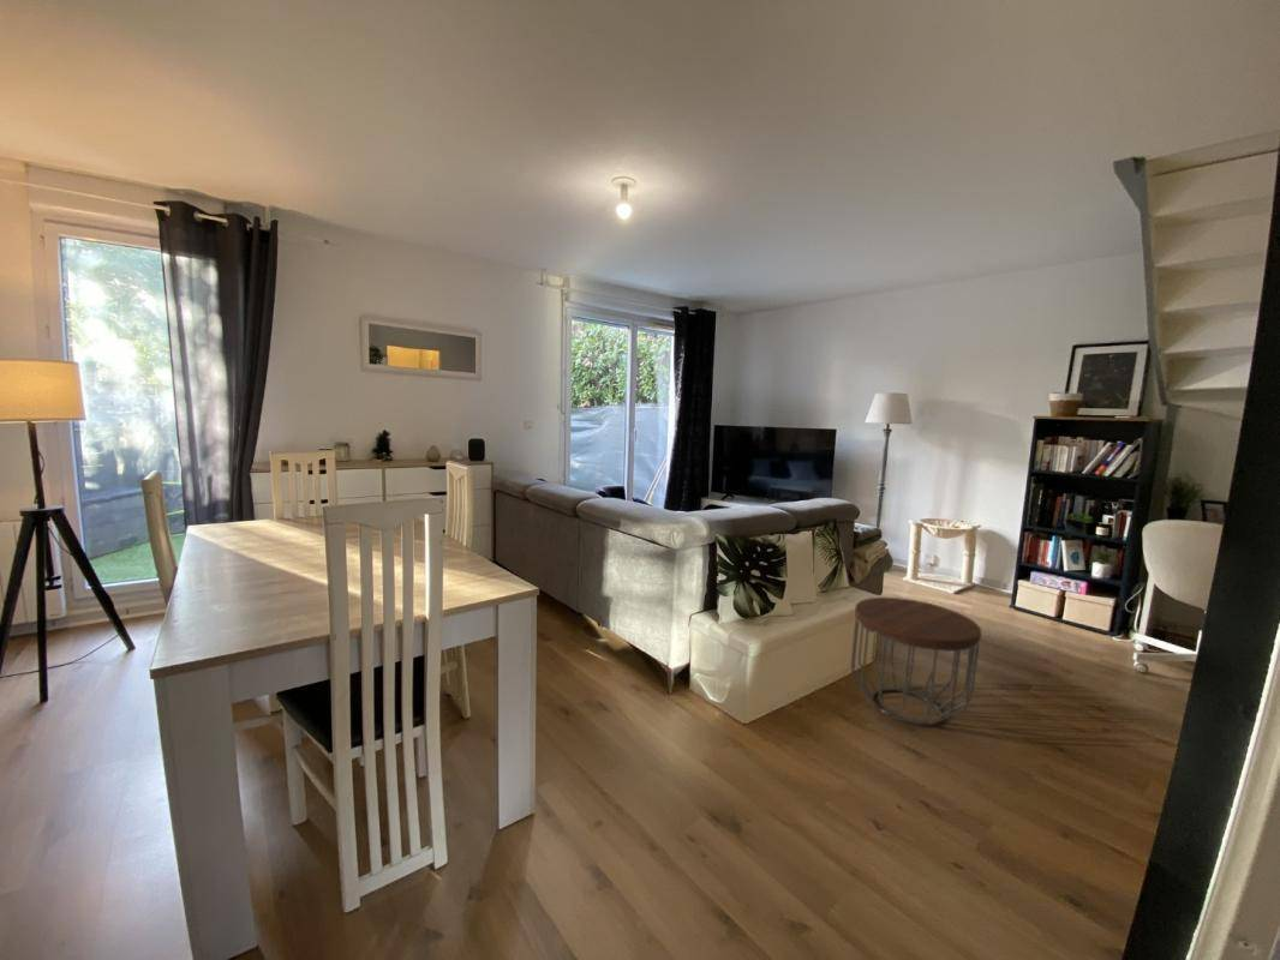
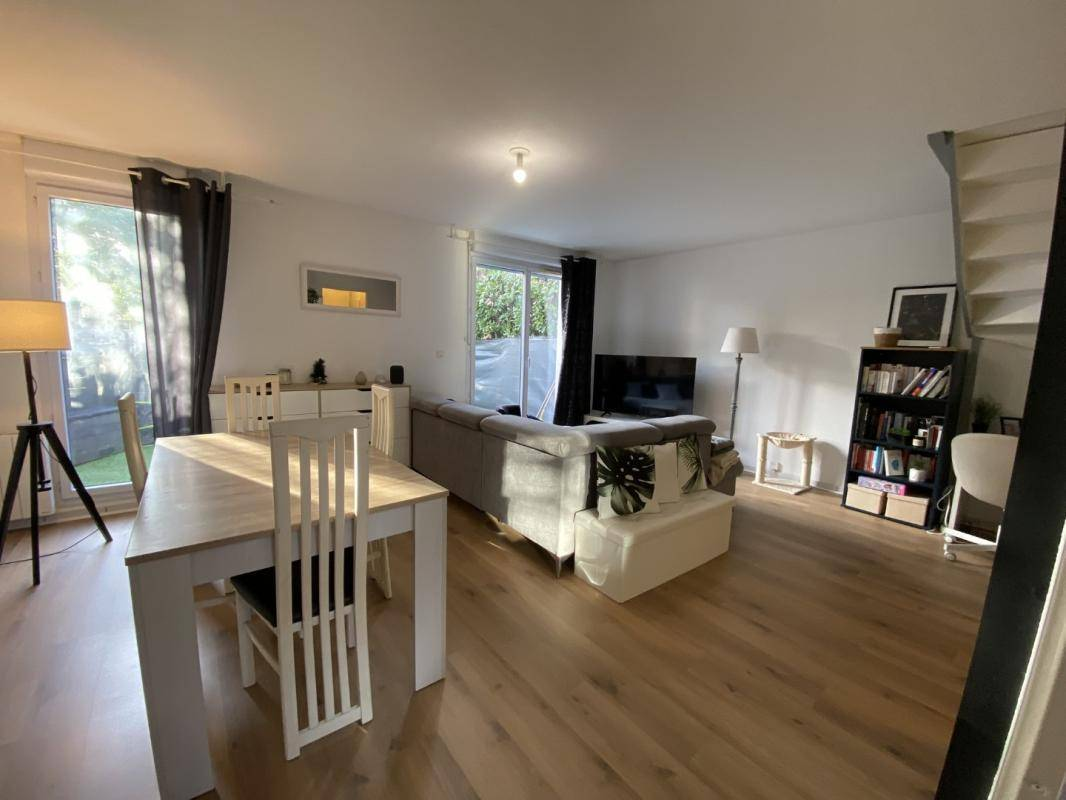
- side table (909, 661)
